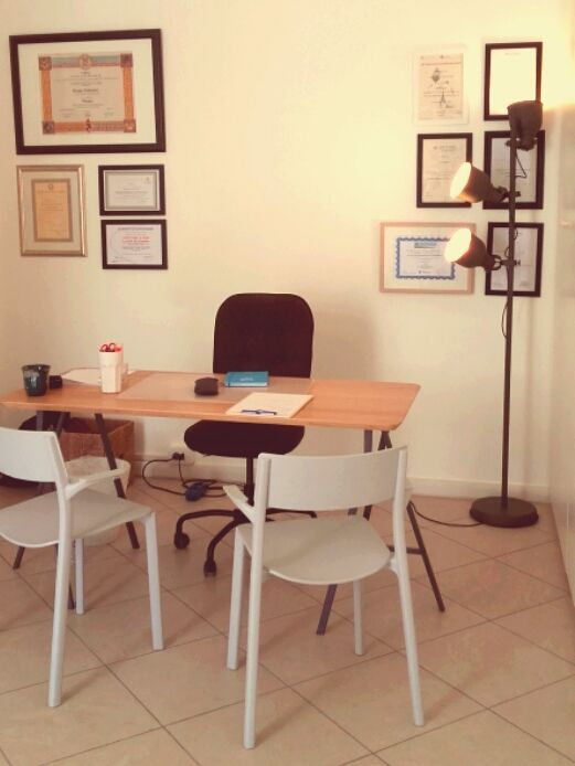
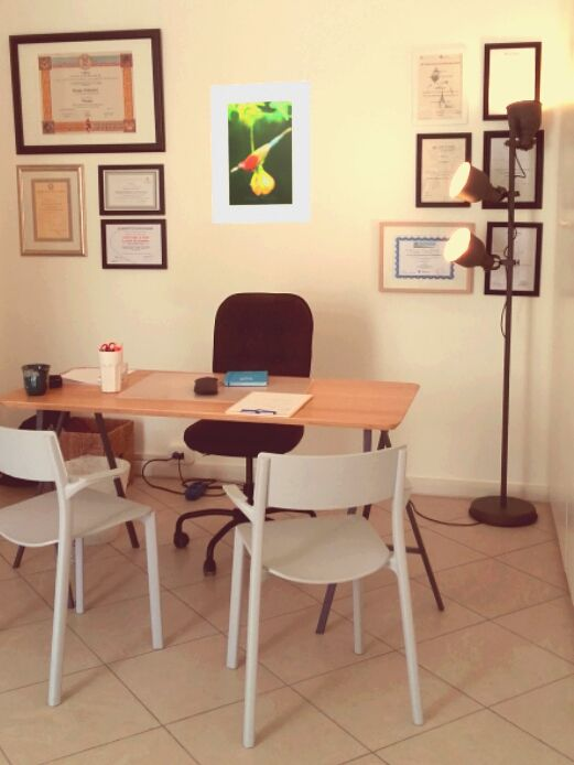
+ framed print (260, 153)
